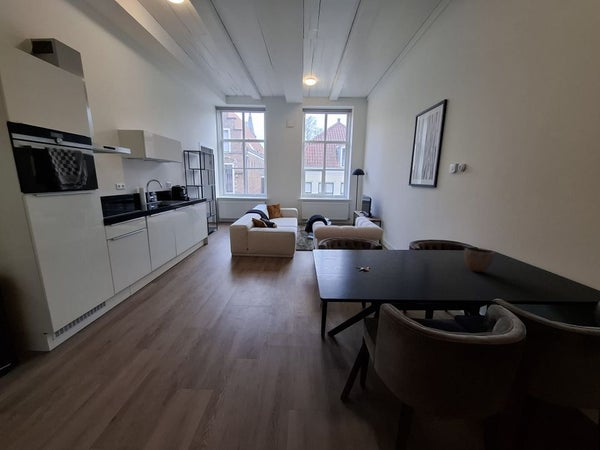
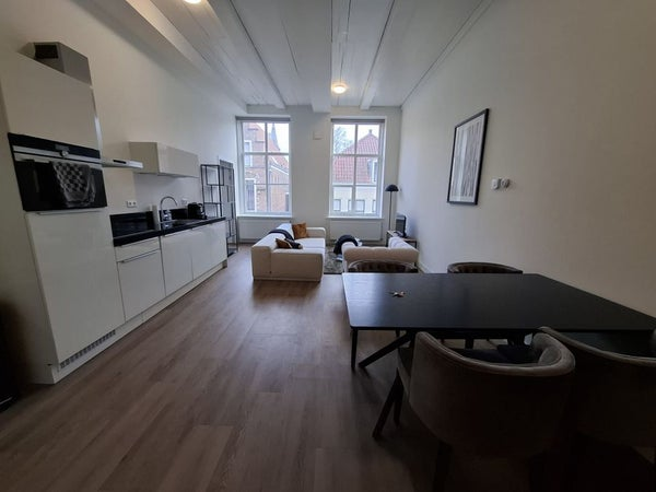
- decorative bowl (478, 260)
